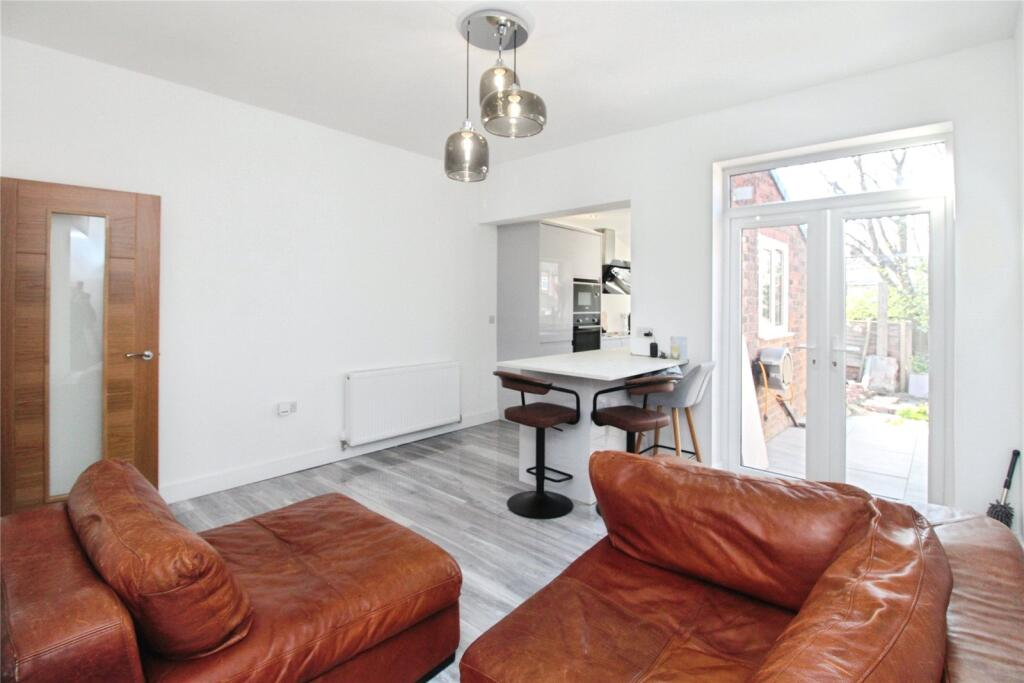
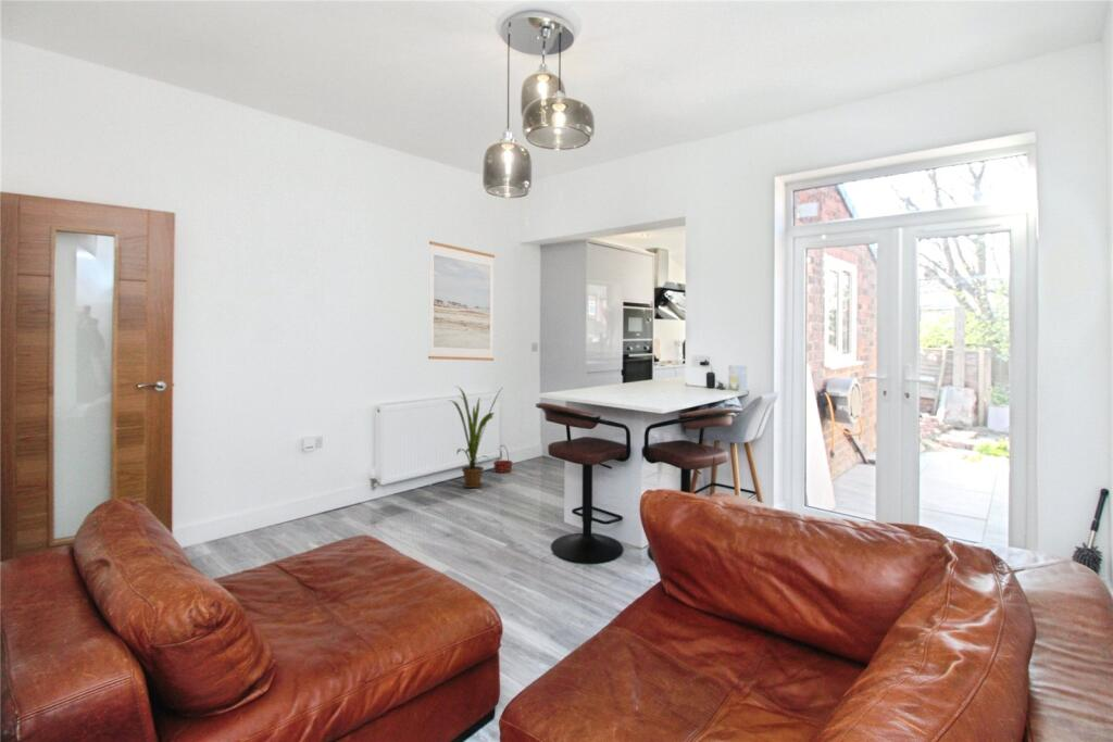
+ wall art (463, 304)
+ basket (502, 461)
+ house plant (467, 436)
